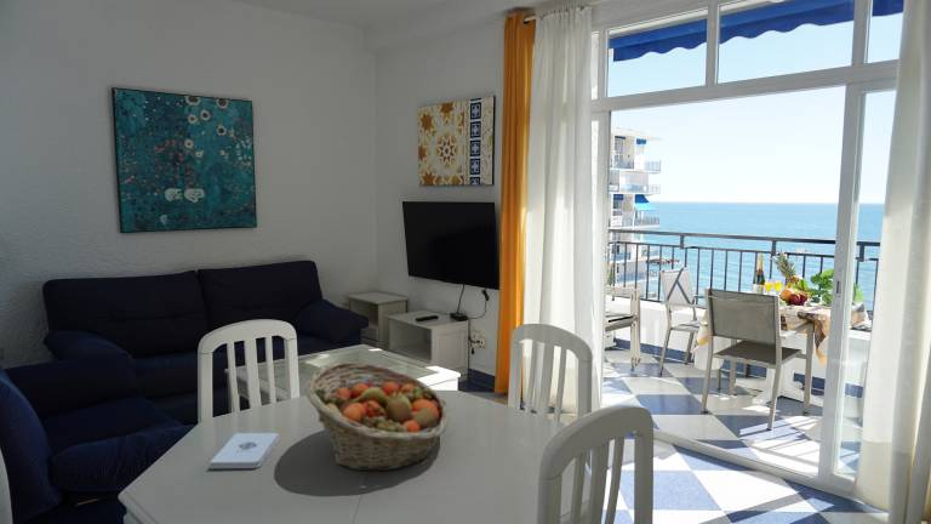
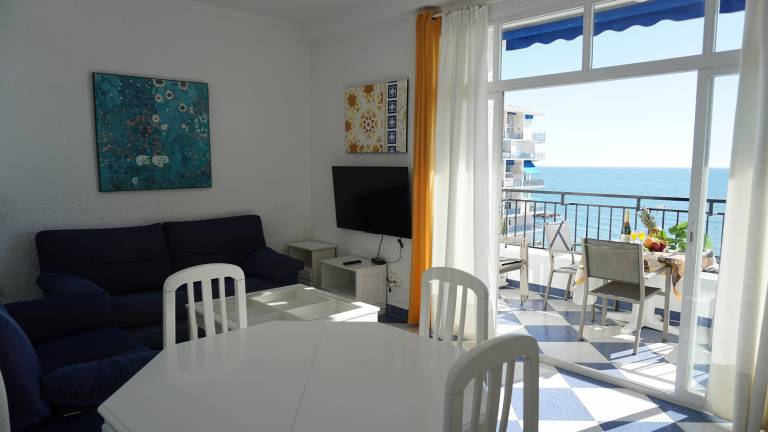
- fruit basket (379, 410)
- notepad (246, 449)
